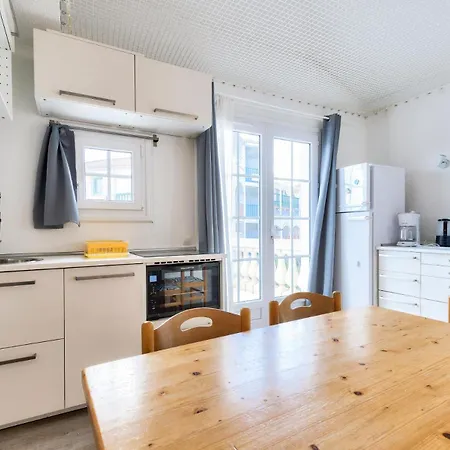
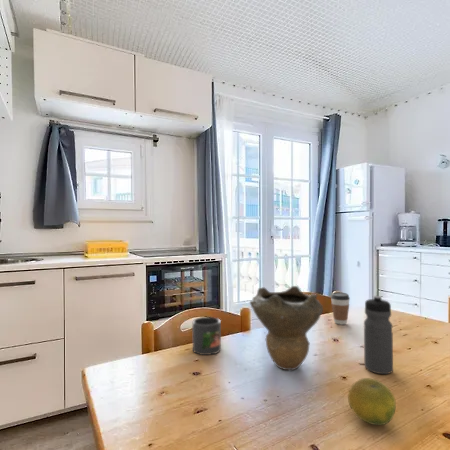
+ coffee cup (340, 308)
+ water bottle (378, 332)
+ mug (204, 333)
+ fruit (371, 401)
+ decorative bowl (286, 327)
